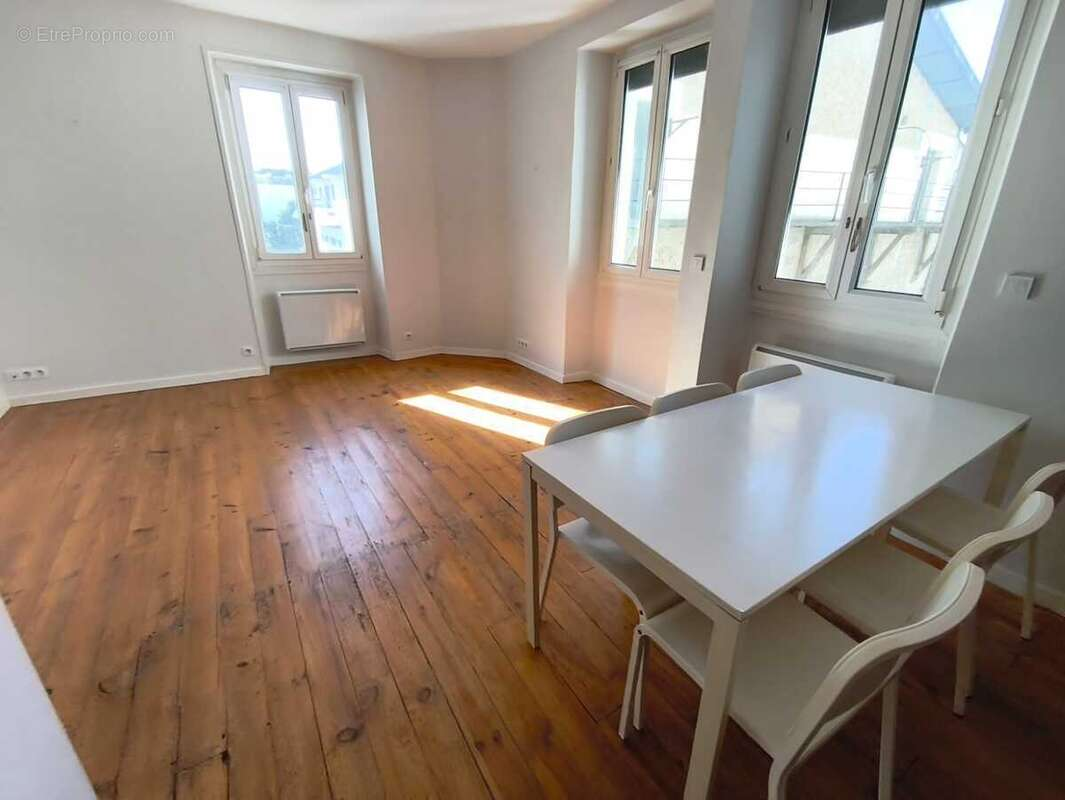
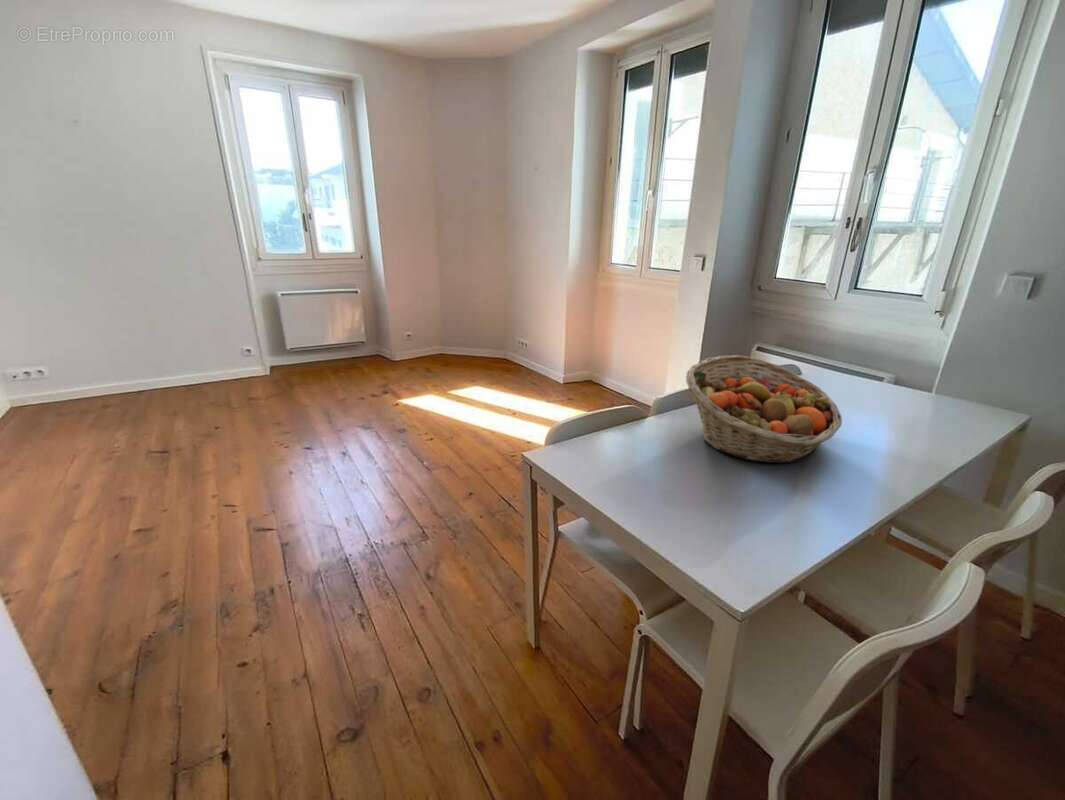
+ fruit basket (759, 405)
